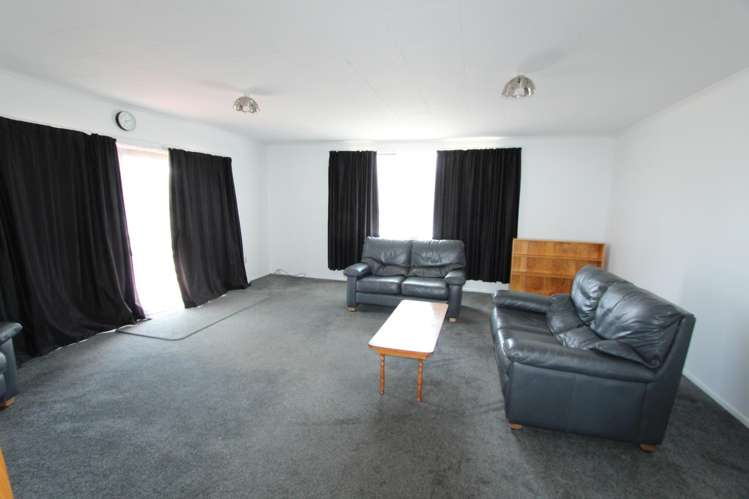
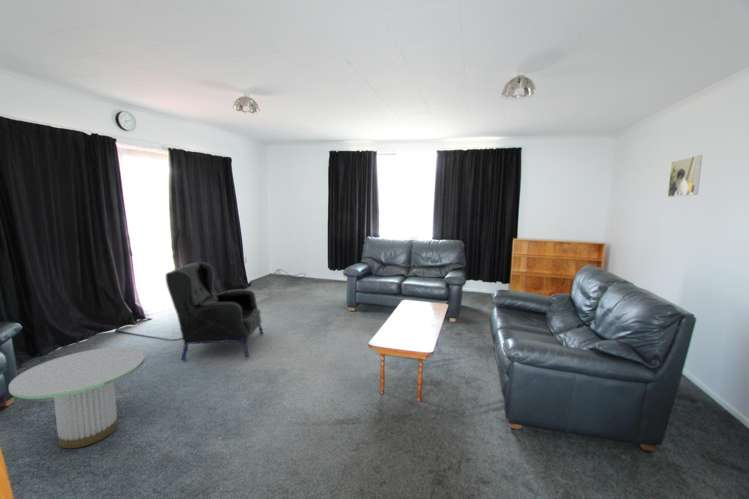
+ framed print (683, 177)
+ side table (86, 400)
+ armchair (220, 306)
